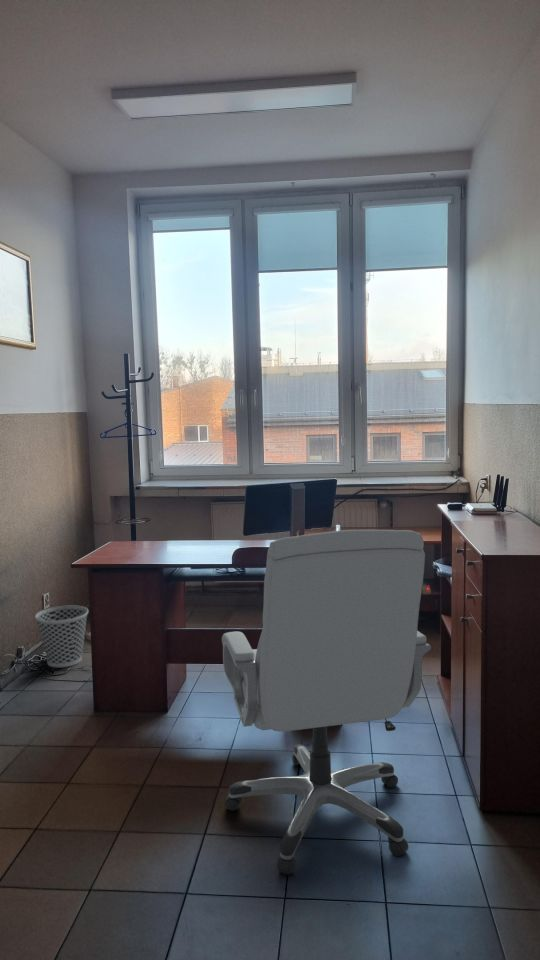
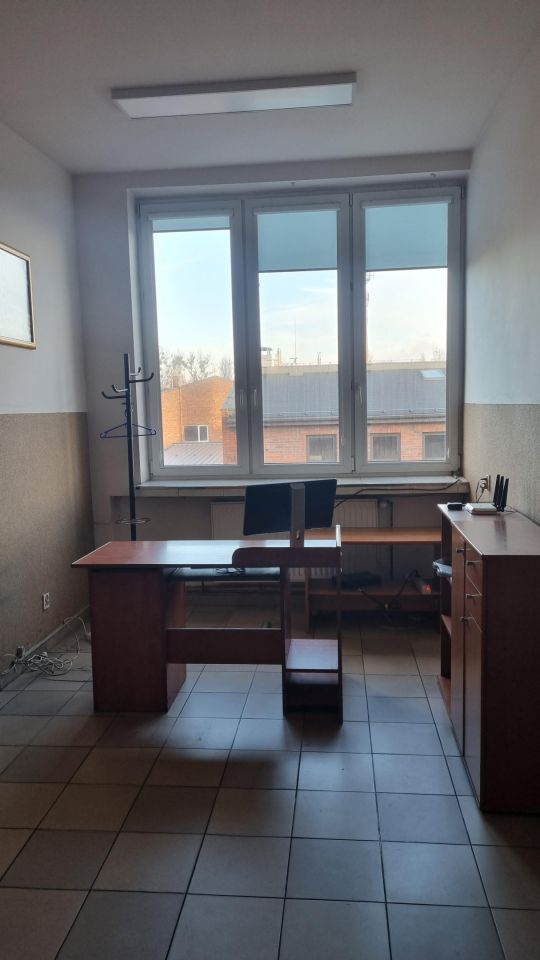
- chair (319, 667)
- wastebasket (63, 637)
